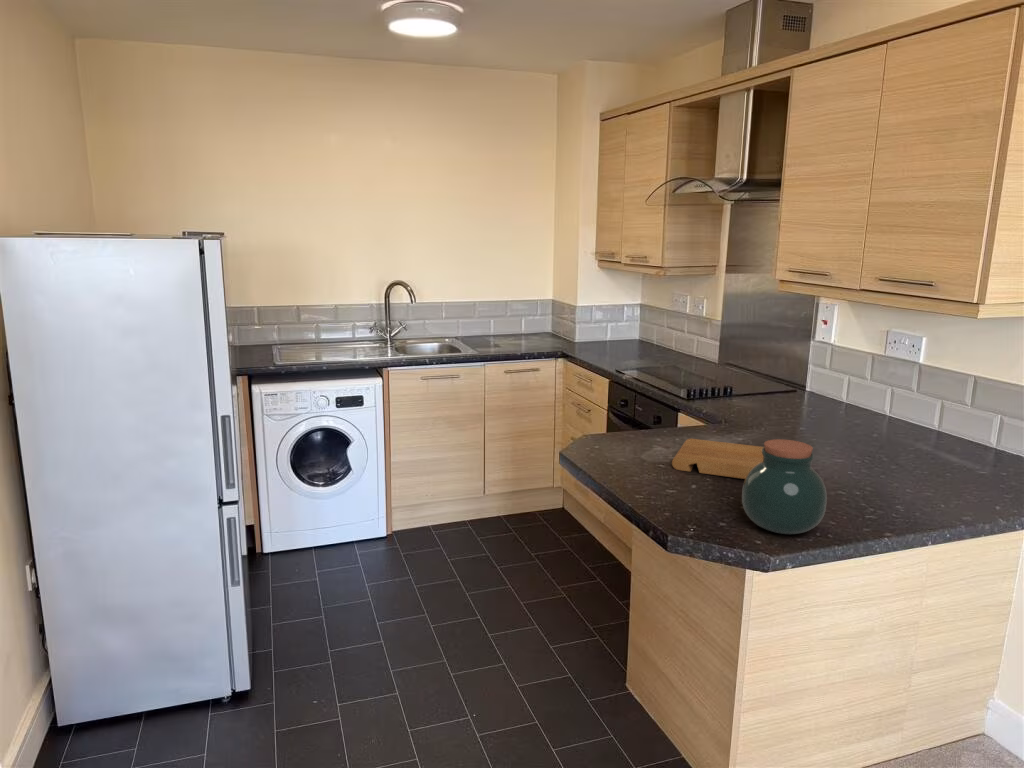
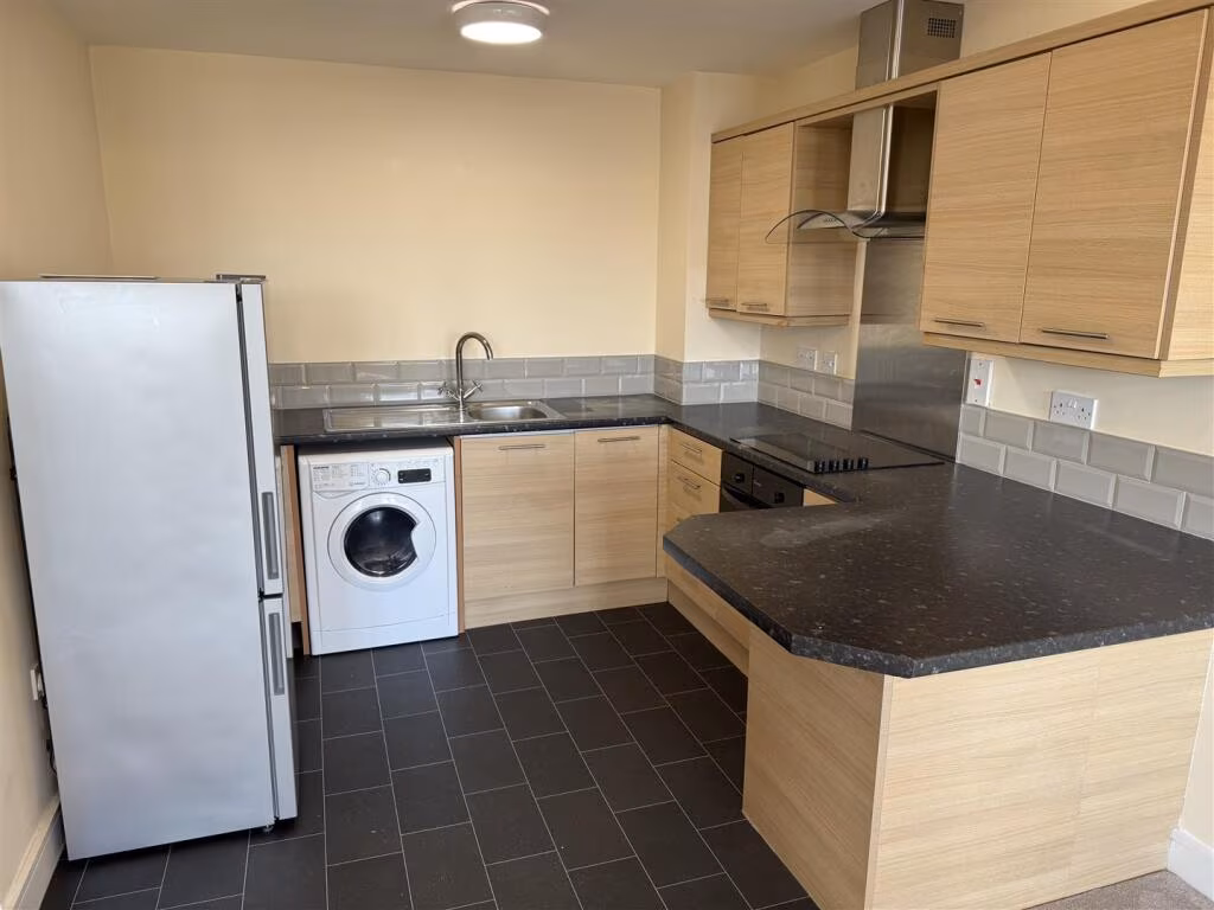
- jar (784, 486)
- cutting board (739, 460)
